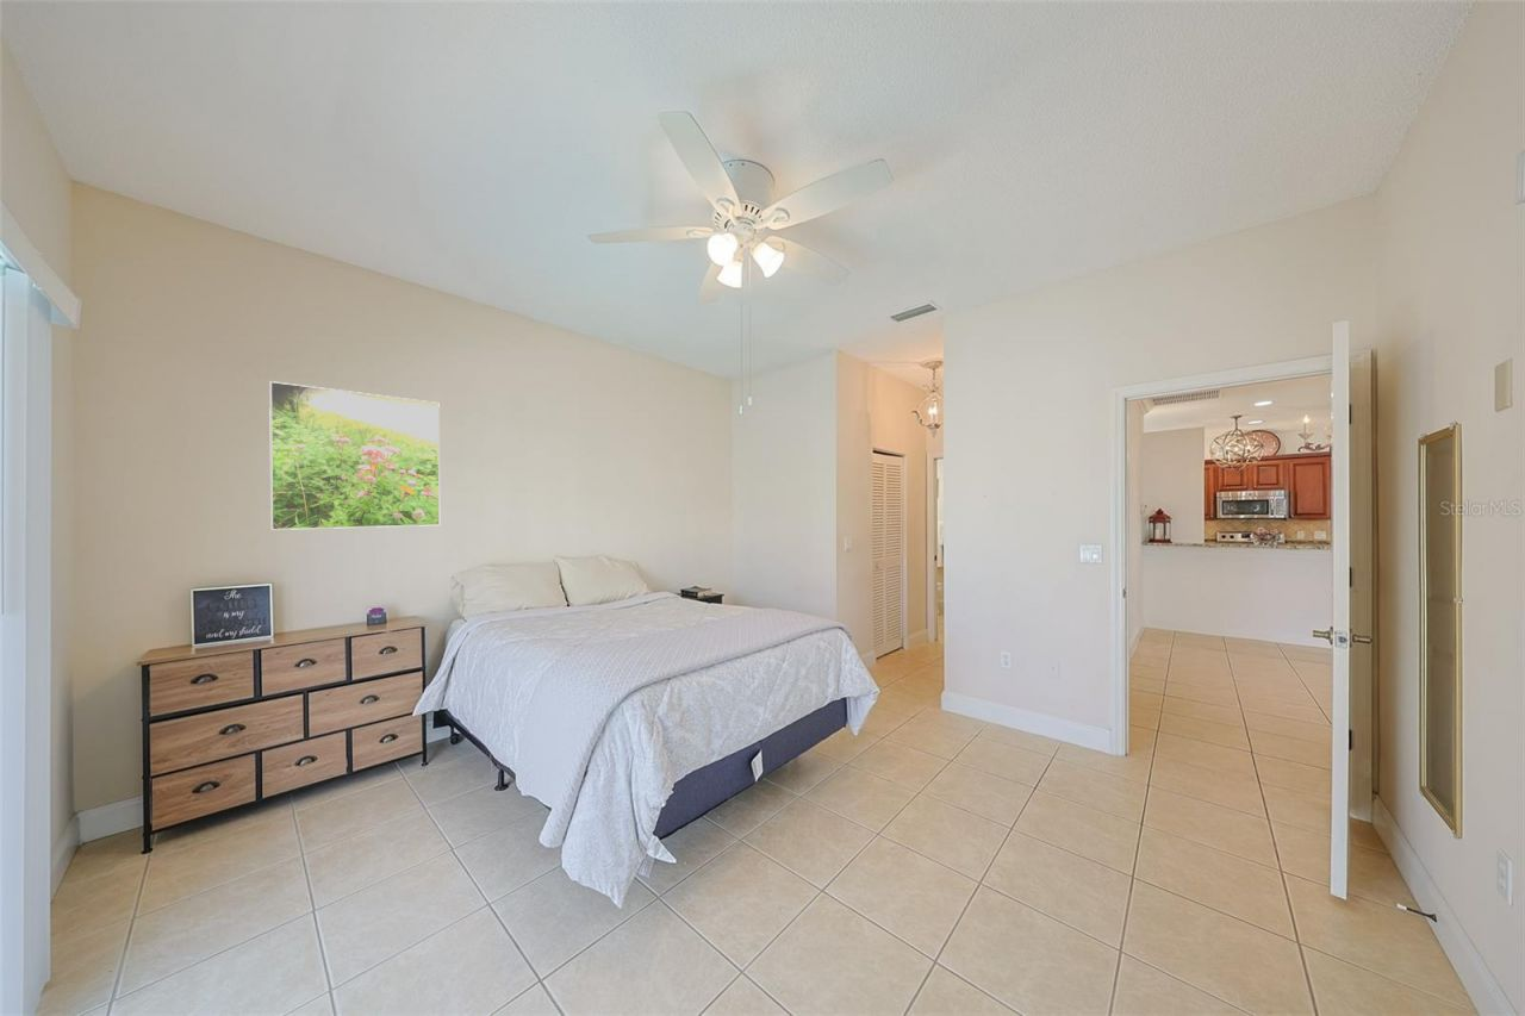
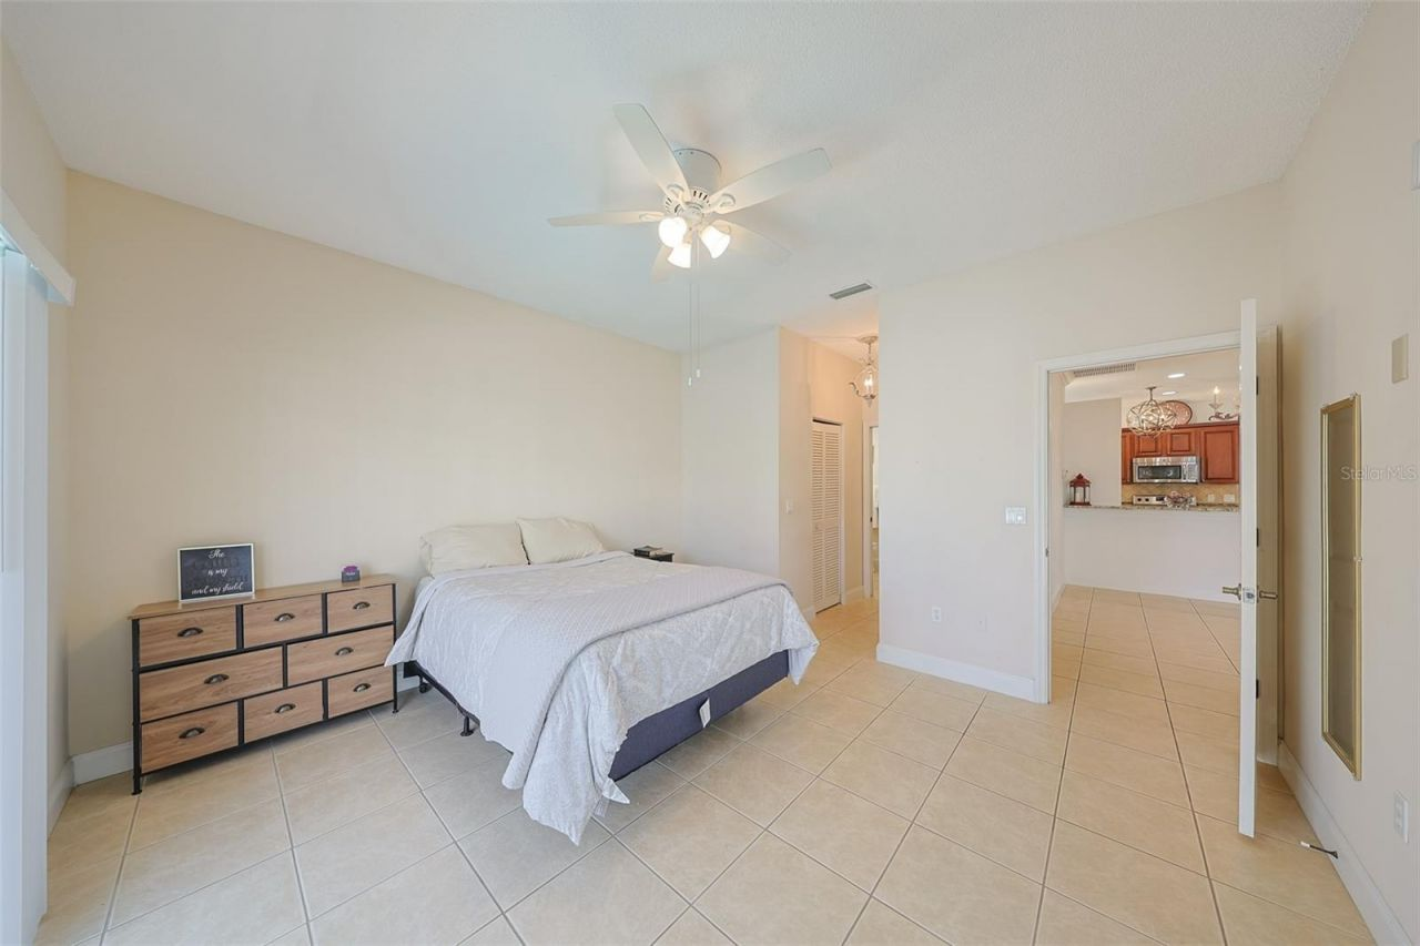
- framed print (362, 460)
